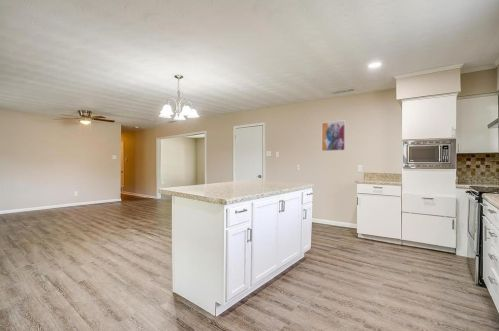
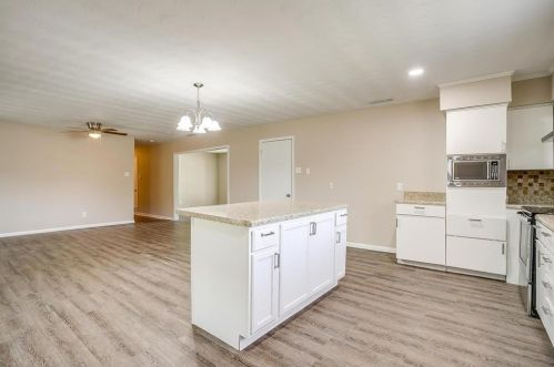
- wall art (333, 136)
